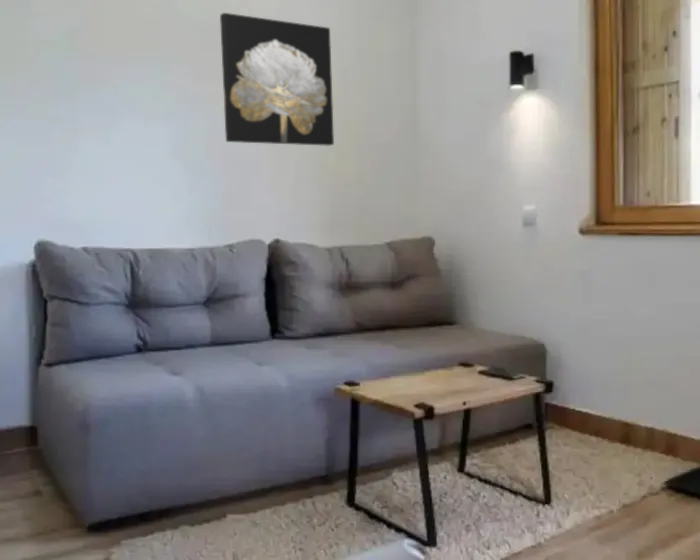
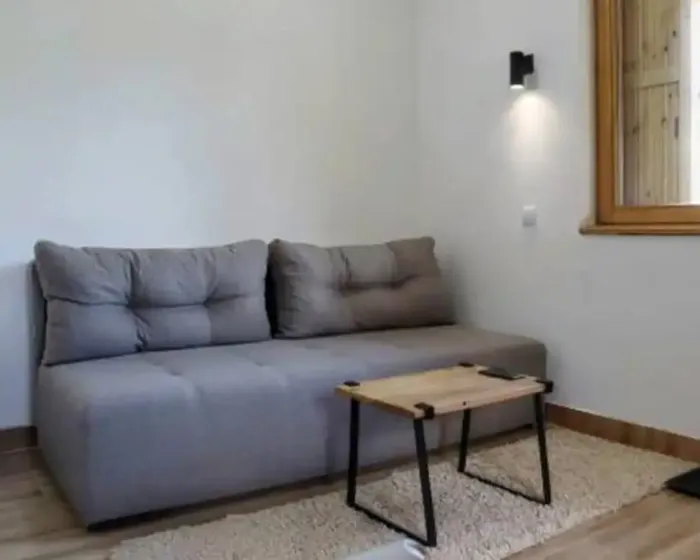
- wall art (279, 83)
